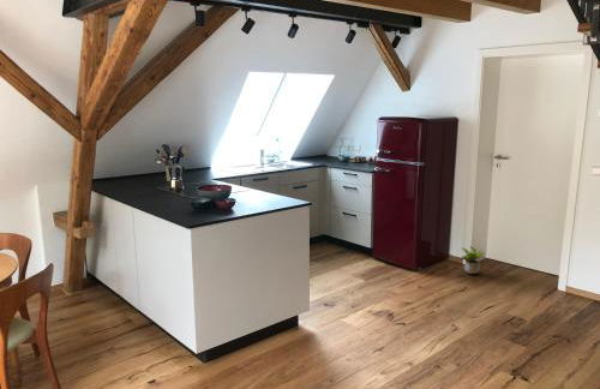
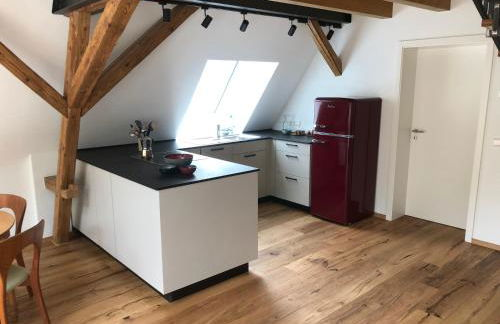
- potted plant (470, 259)
